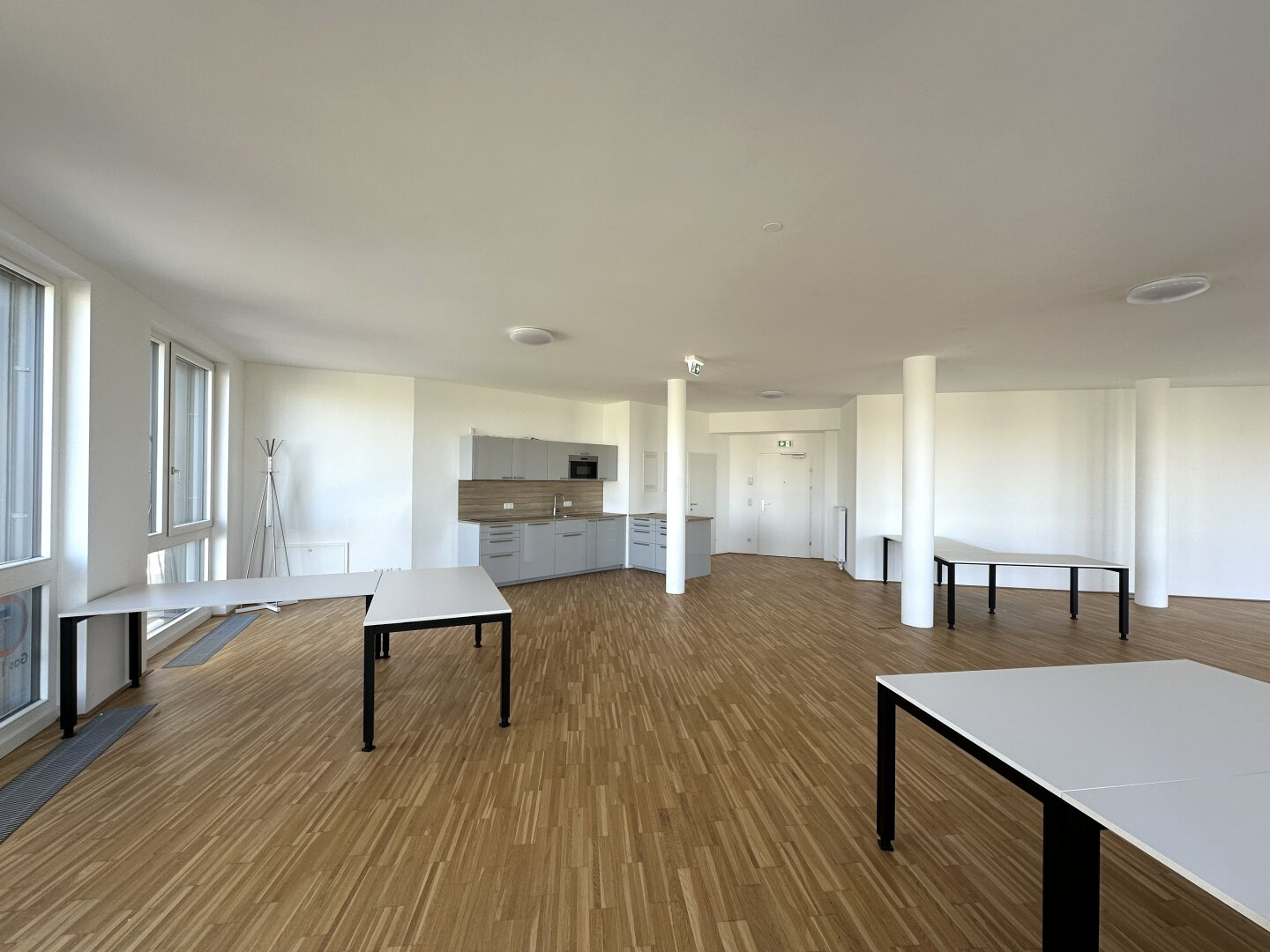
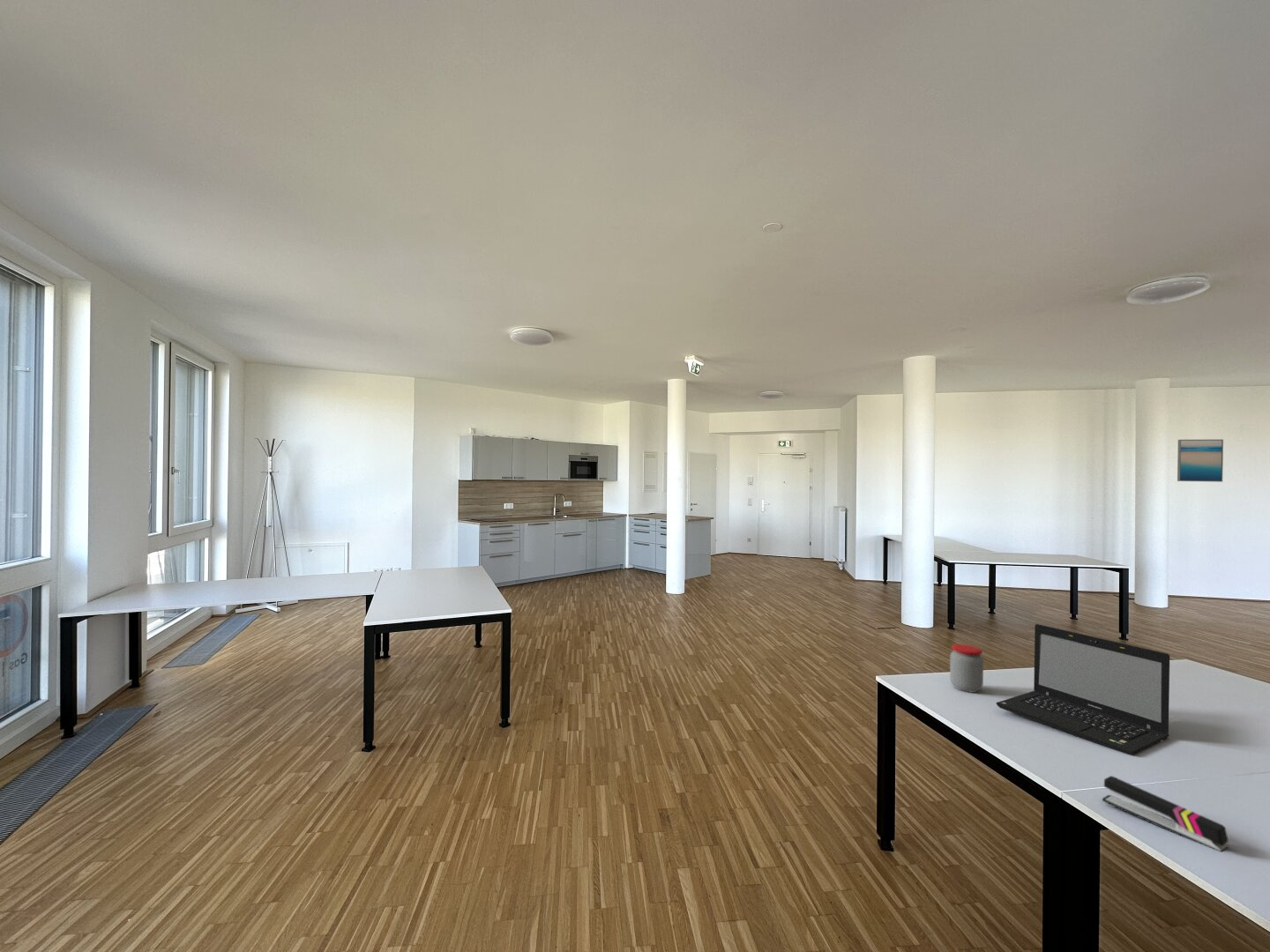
+ jar (966, 667)
+ stapler (1161, 811)
+ wall art (1199, 460)
+ laptop (1078, 683)
